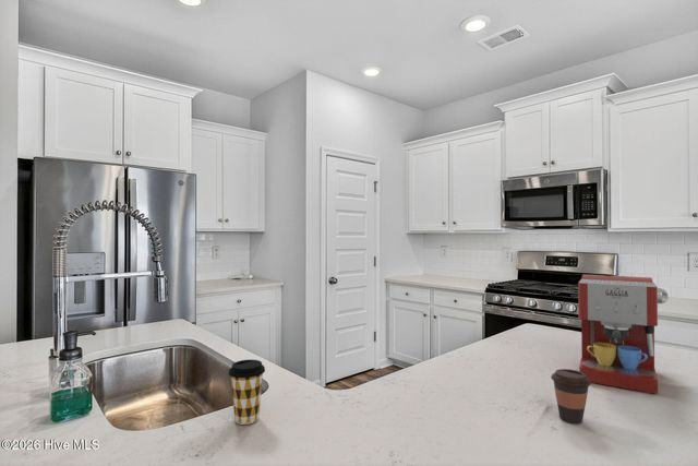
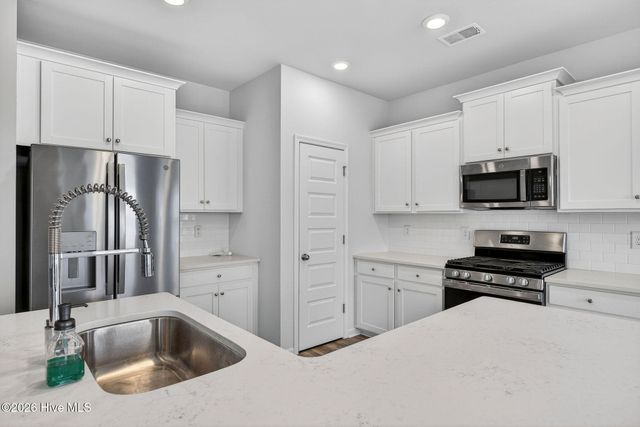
- coffee cup (570, 395)
- coffee maker (616, 325)
- coffee cup (246, 391)
